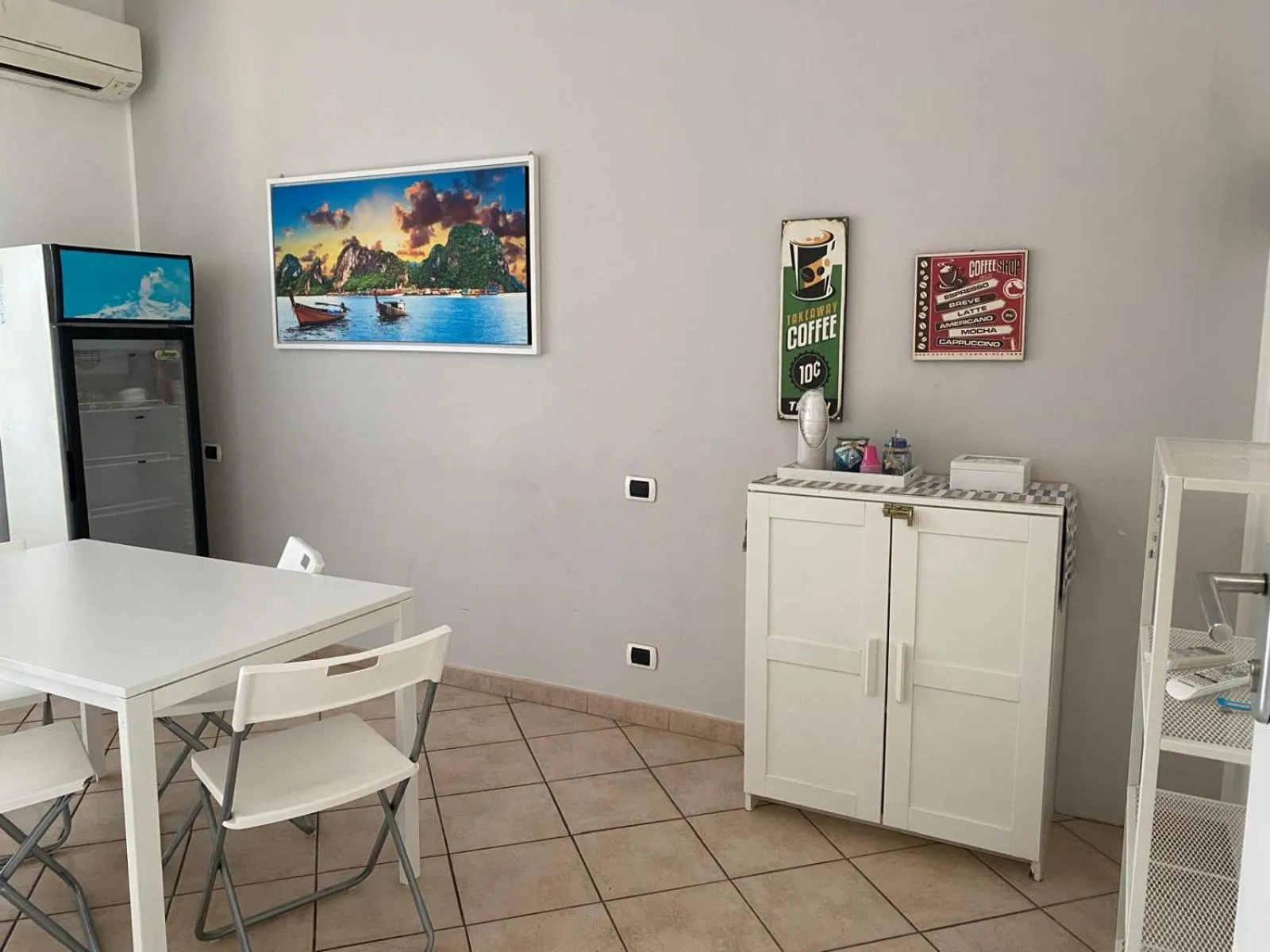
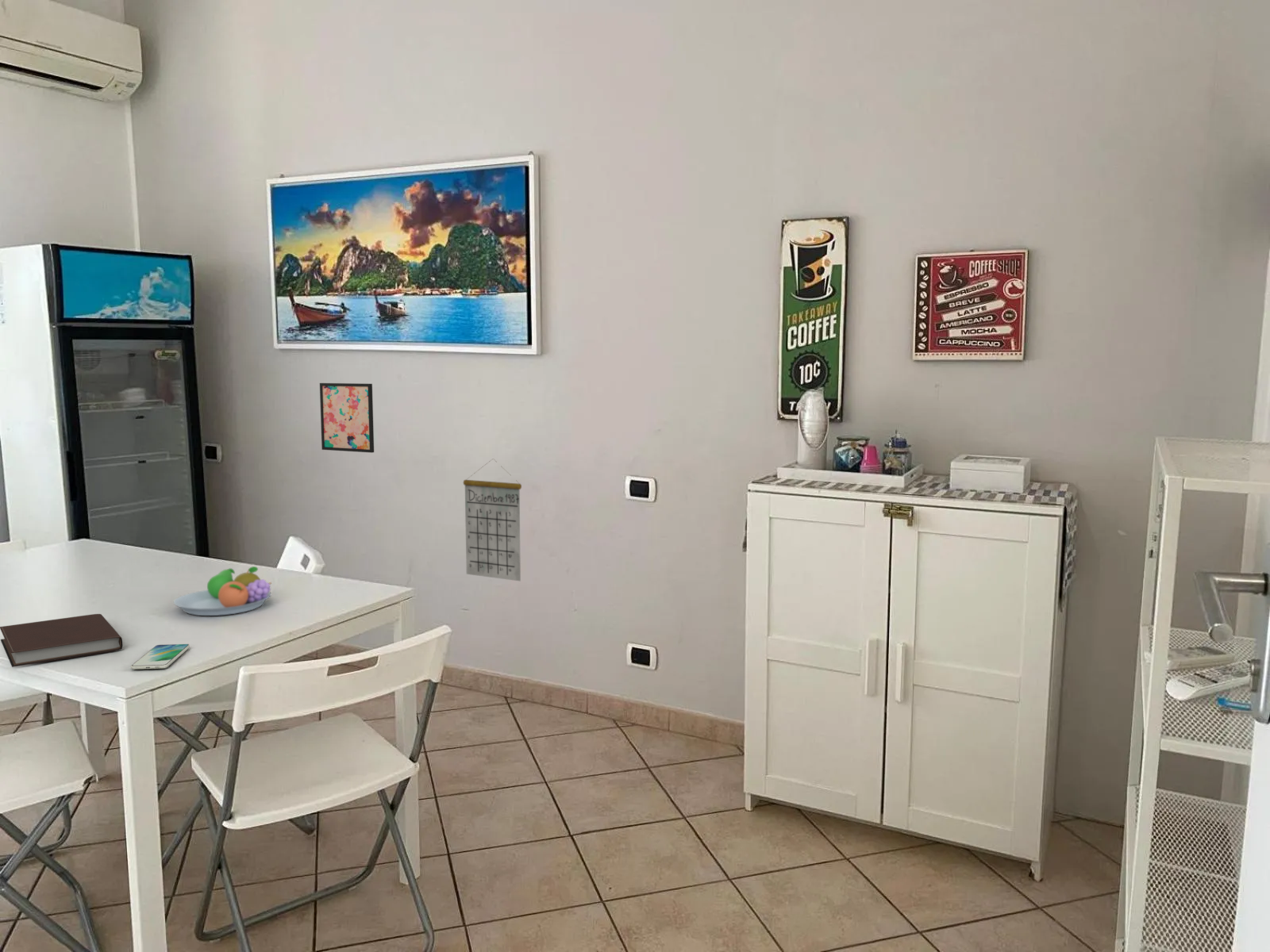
+ calendar (492, 518)
+ notebook (60, 638)
+ smartphone (161, 656)
+ fruit bowl (225, 588)
+ wall art (346, 417)
